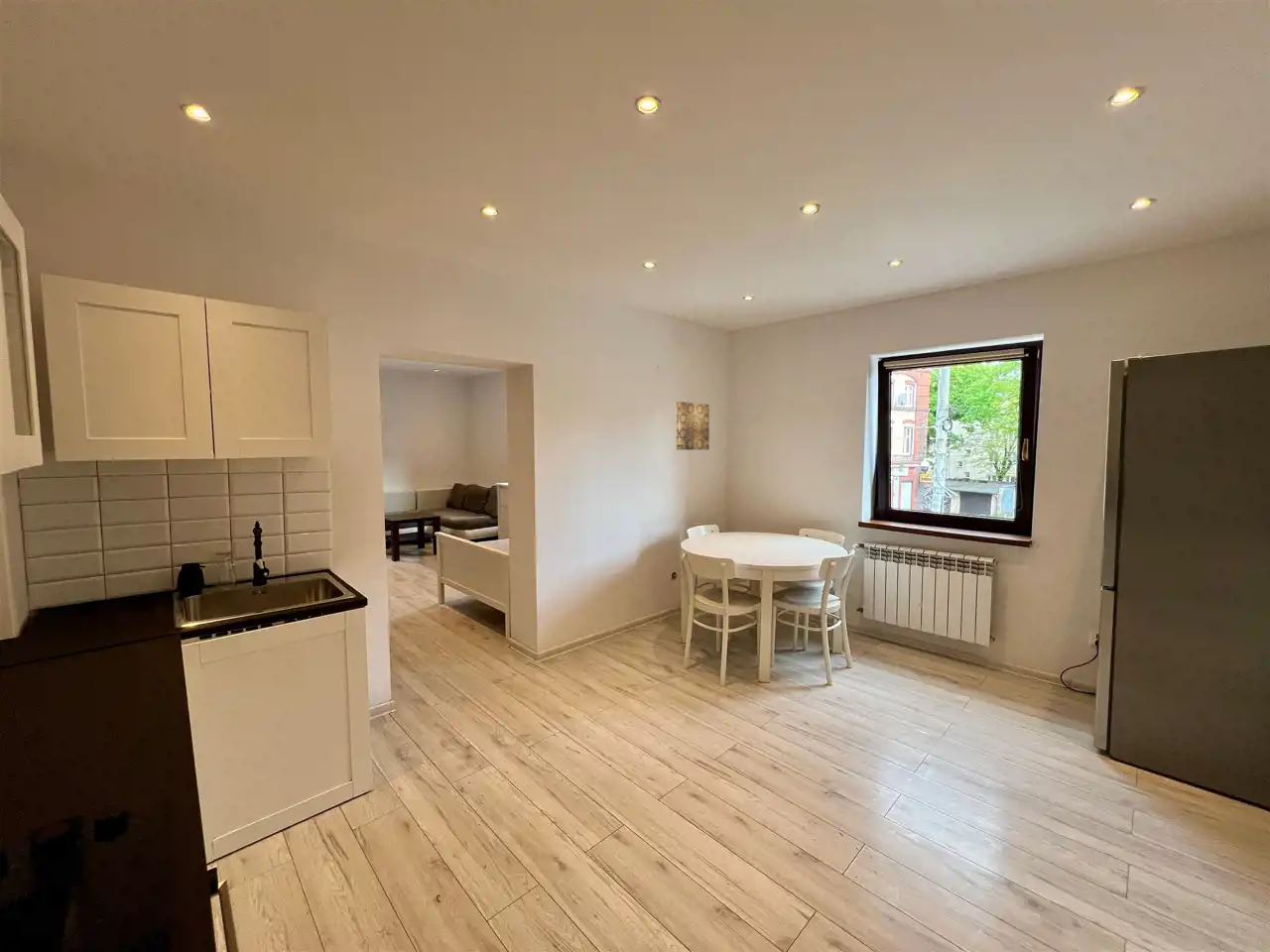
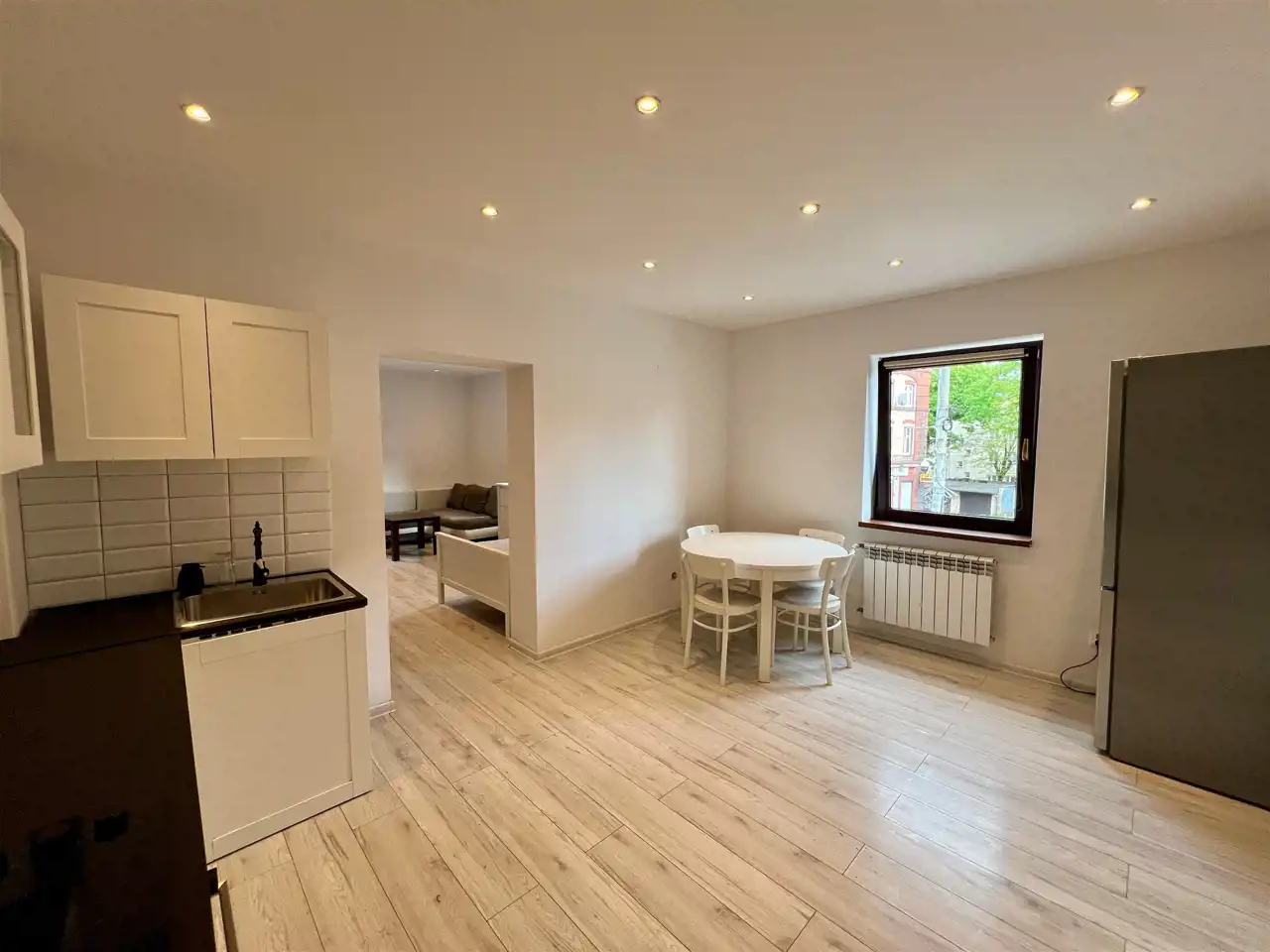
- wall art (693, 426)
